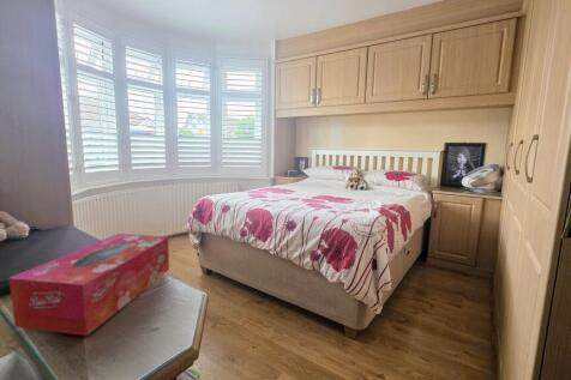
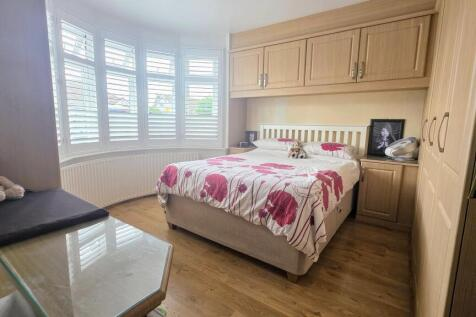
- tissue box (106, 273)
